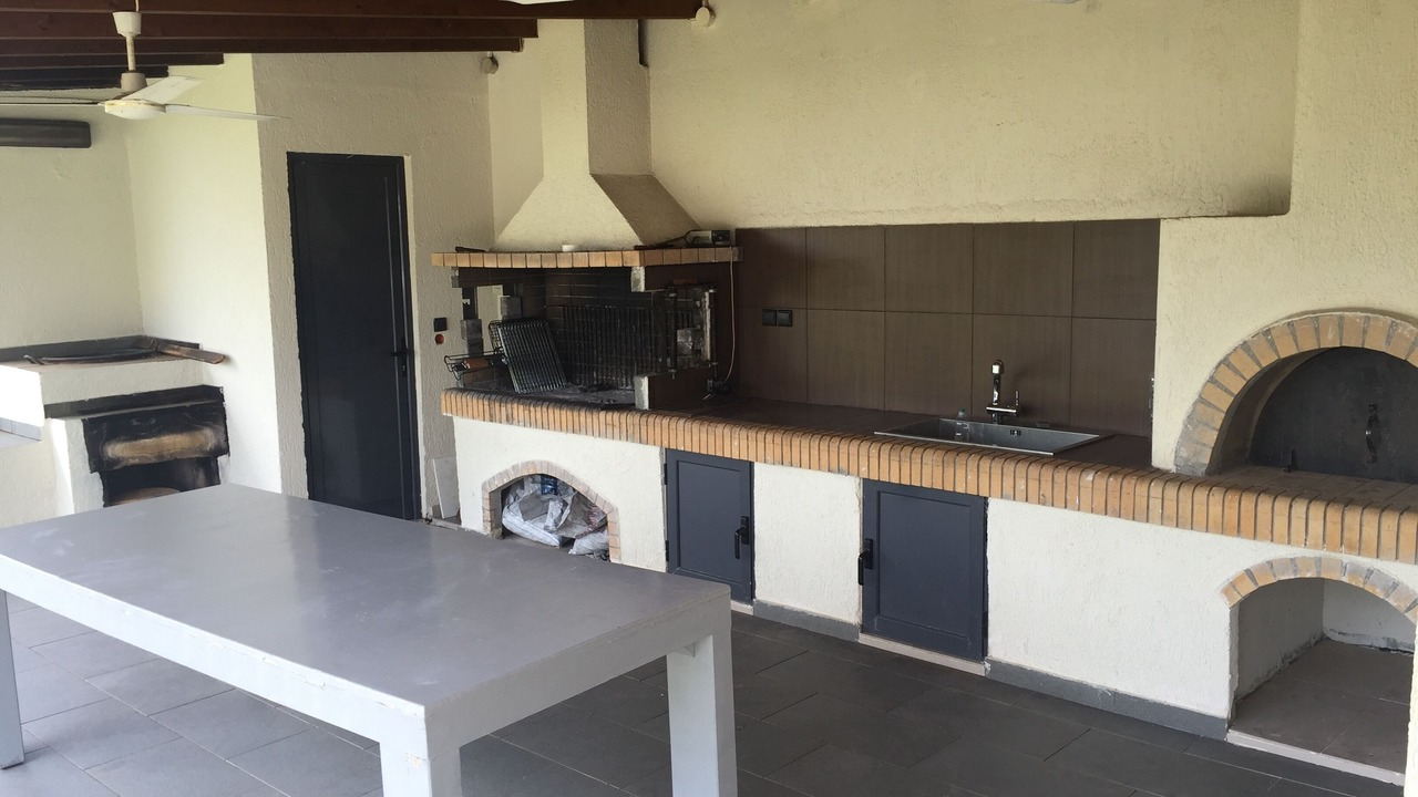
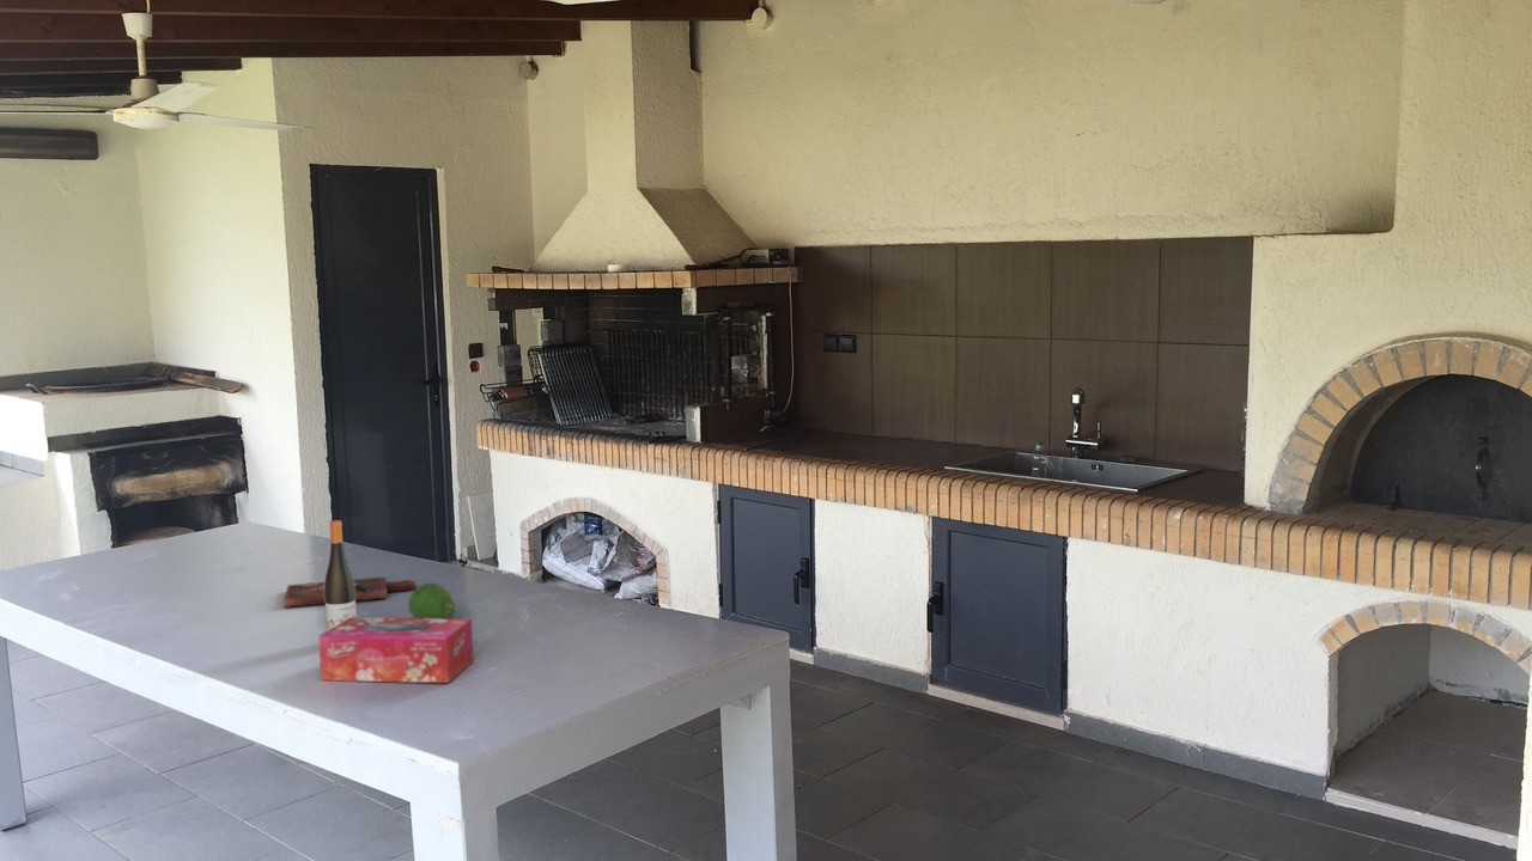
+ fruit (432, 603)
+ wine bottle (339, 581)
+ cutting board (354, 588)
+ tissue box (397, 648)
